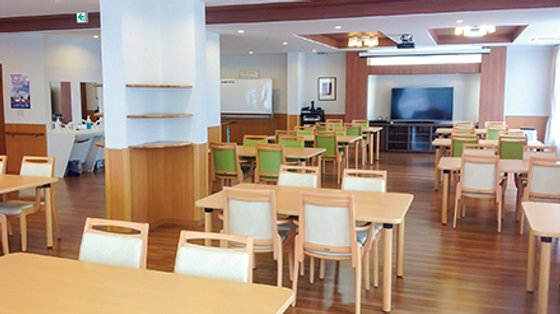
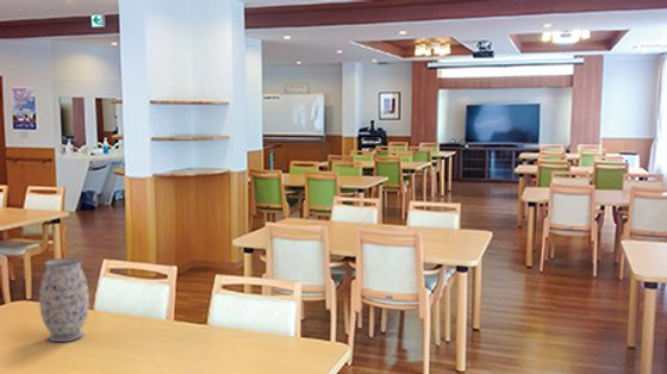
+ vase (64, 299)
